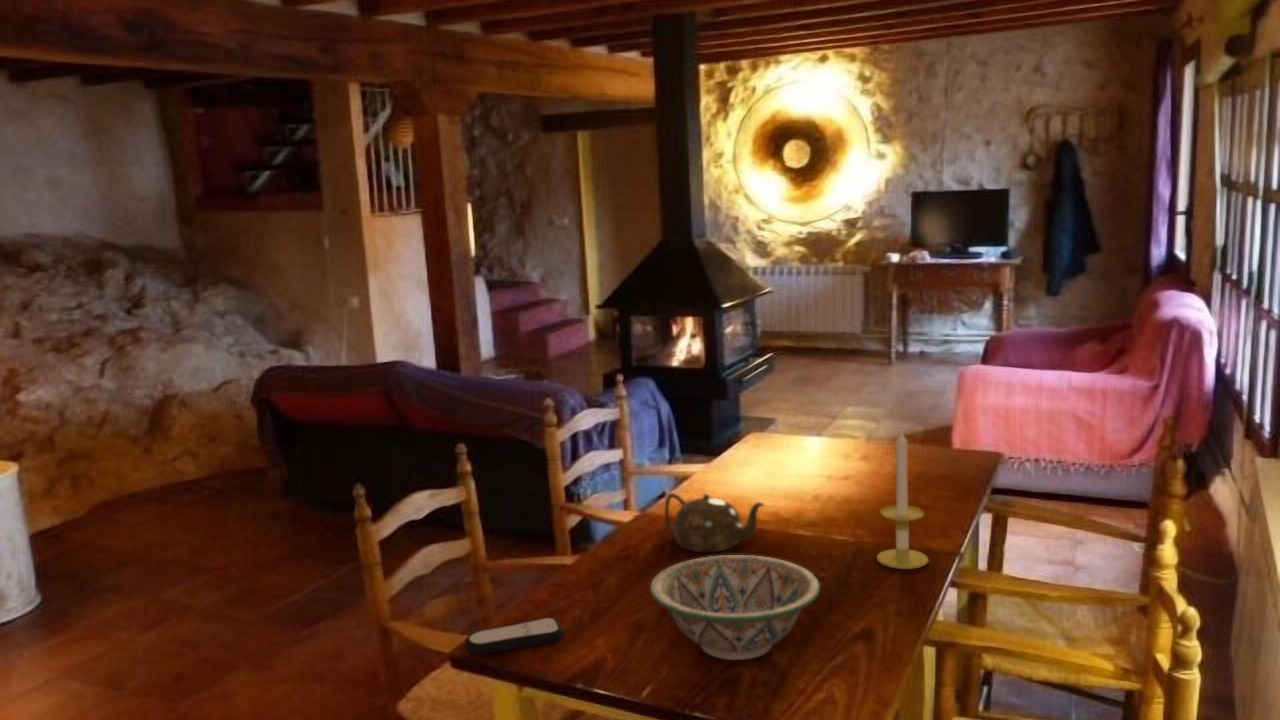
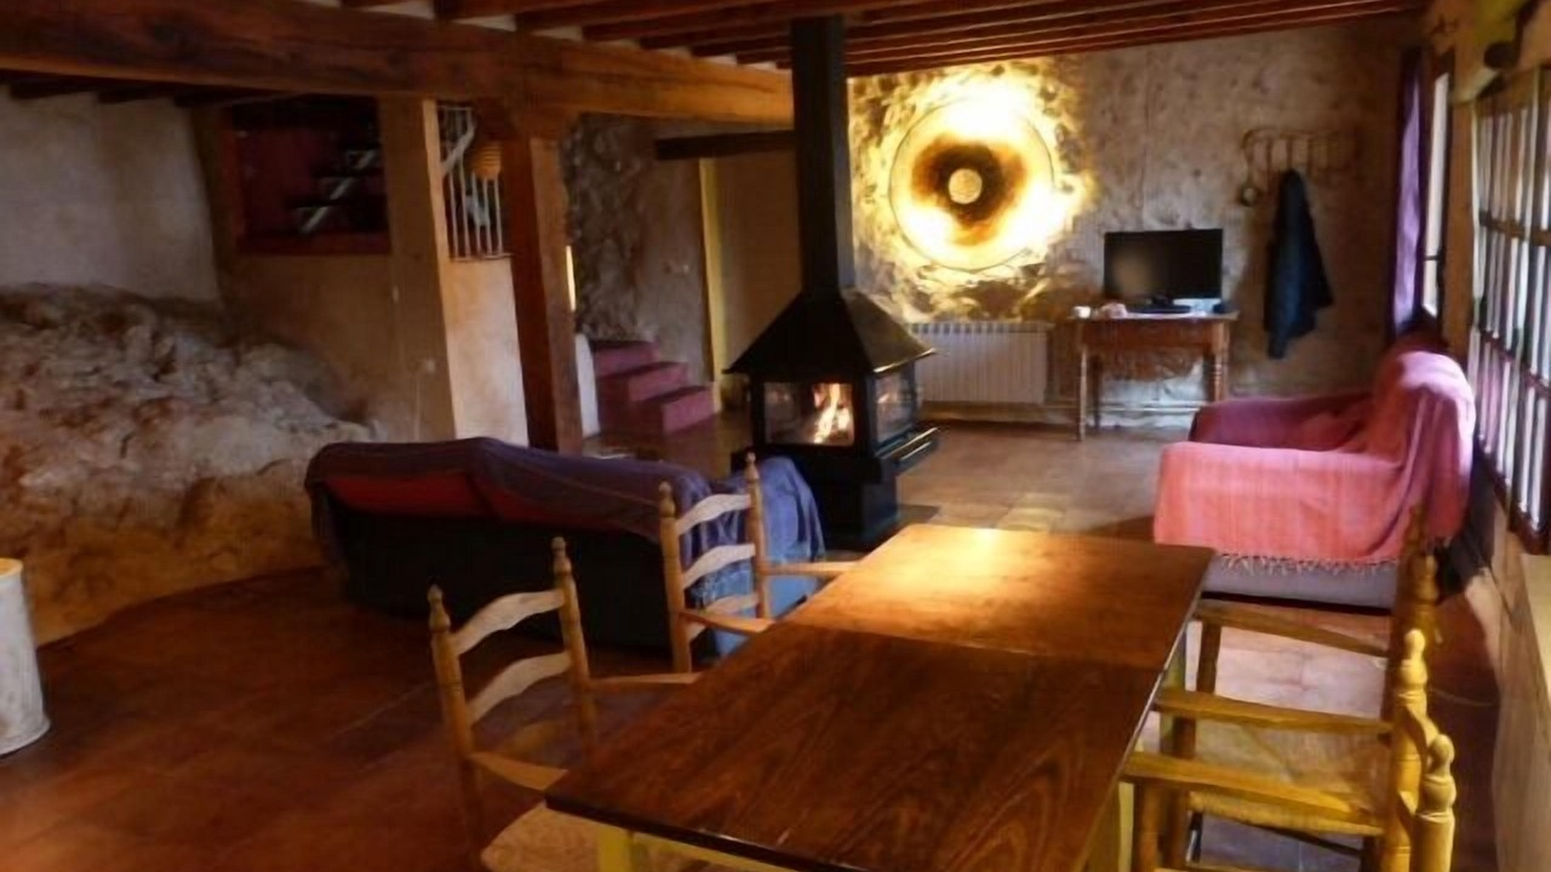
- candle (901, 494)
- decorative bowl (735, 612)
- remote control (514, 635)
- teapot (712, 518)
